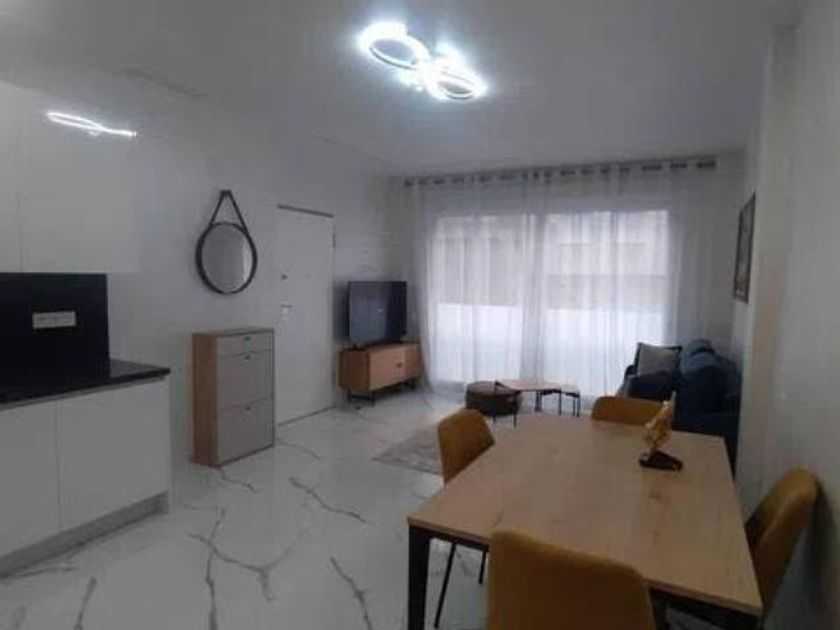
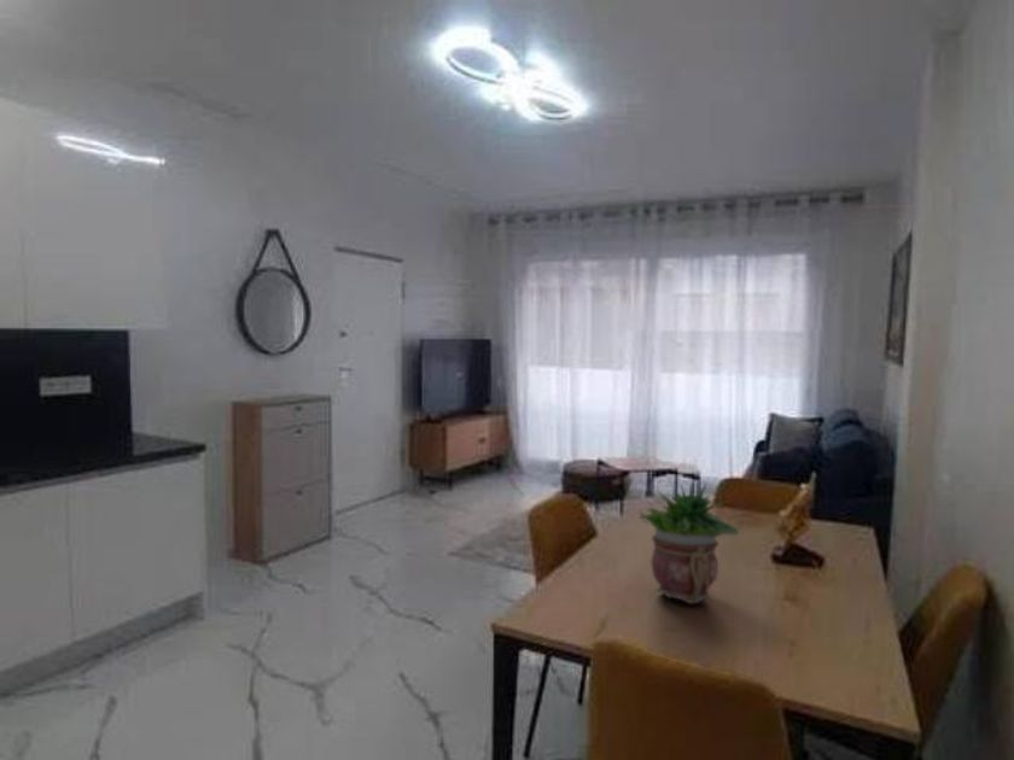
+ potted plant (683, 538)
